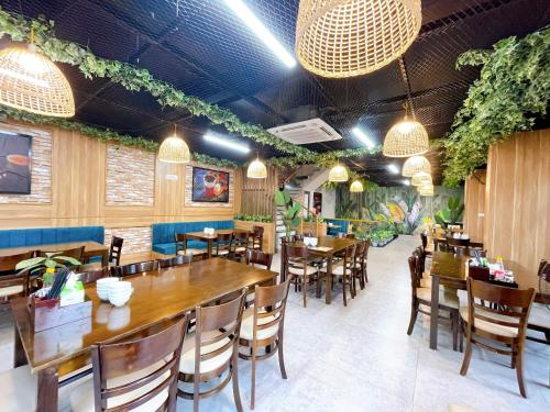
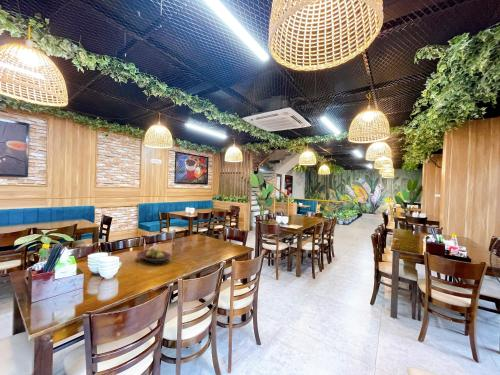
+ fruit bowl (154, 254)
